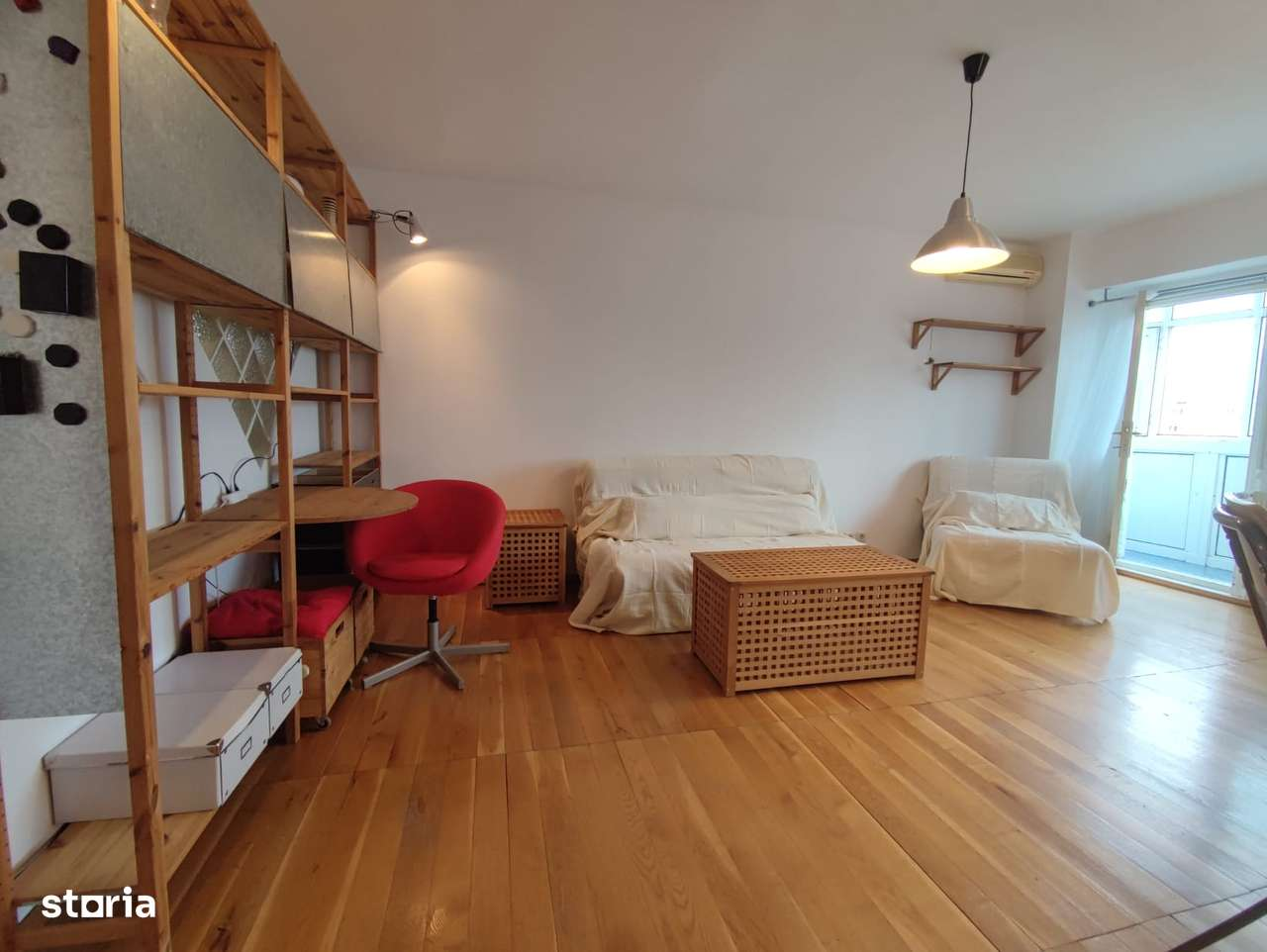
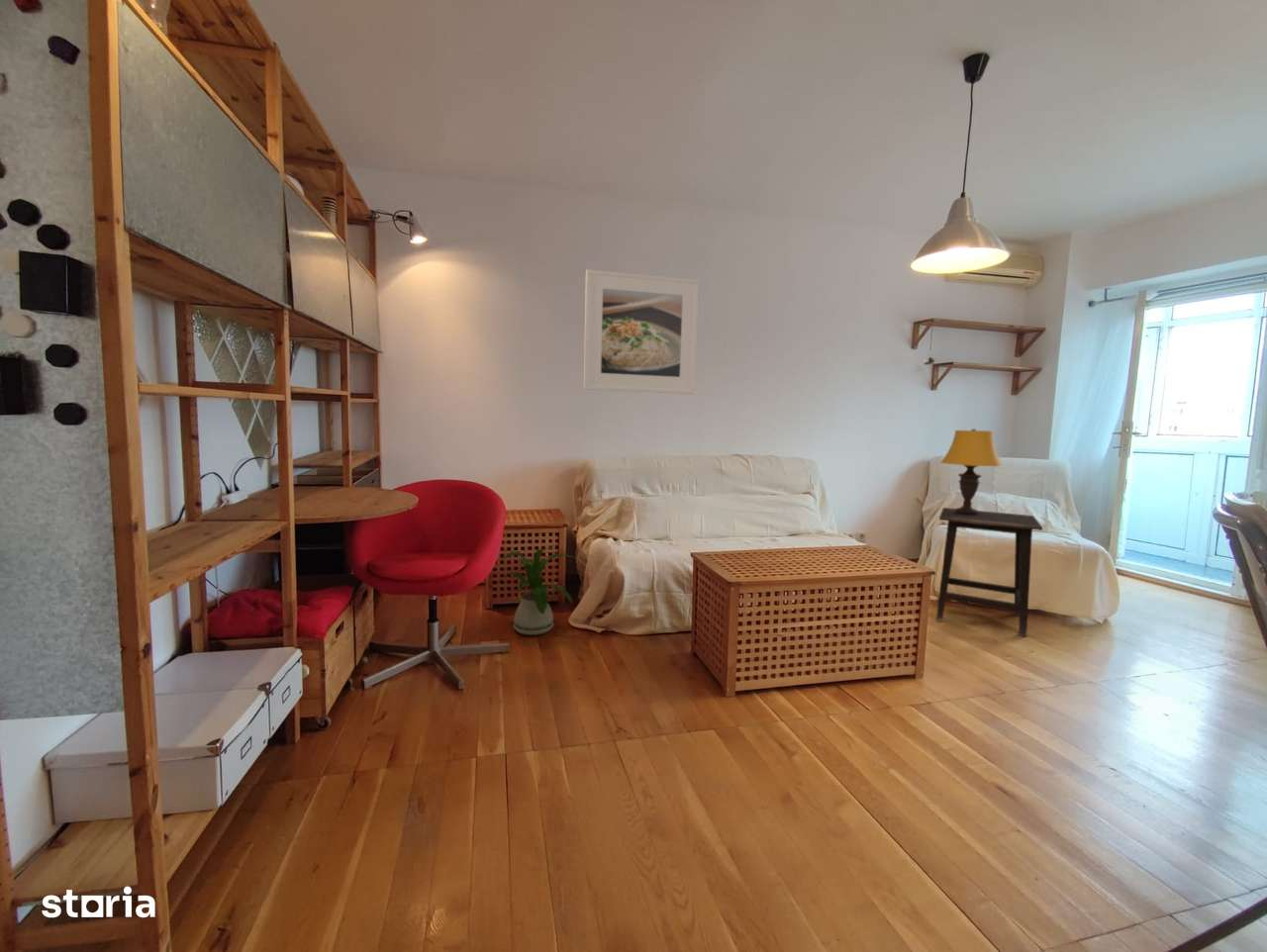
+ side table (982, 582)
+ house plant (536, 583)
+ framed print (641, 333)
+ table lamp (970, 471)
